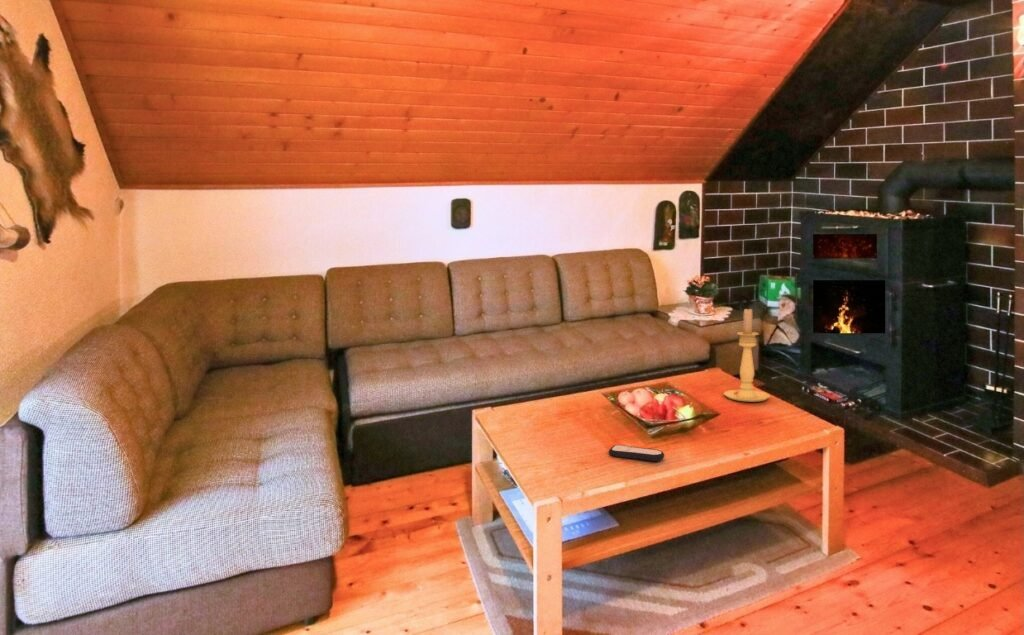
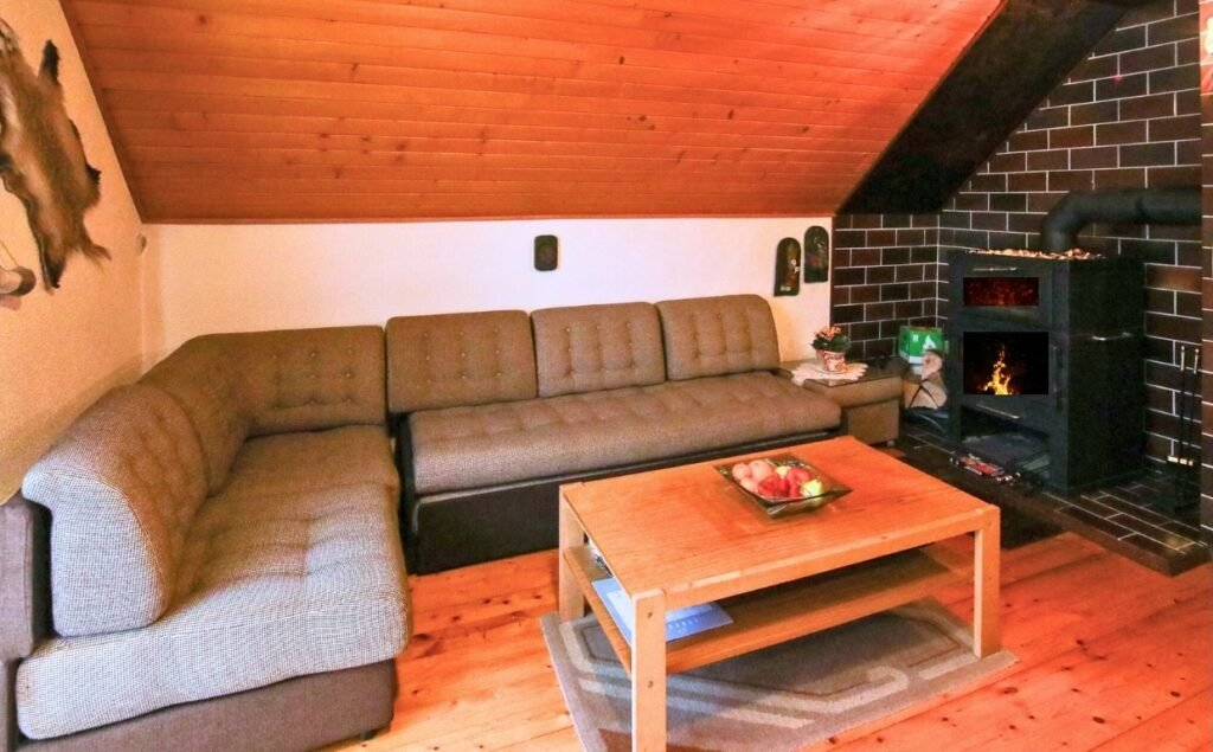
- candle holder (747, 352)
- remote control (636, 452)
